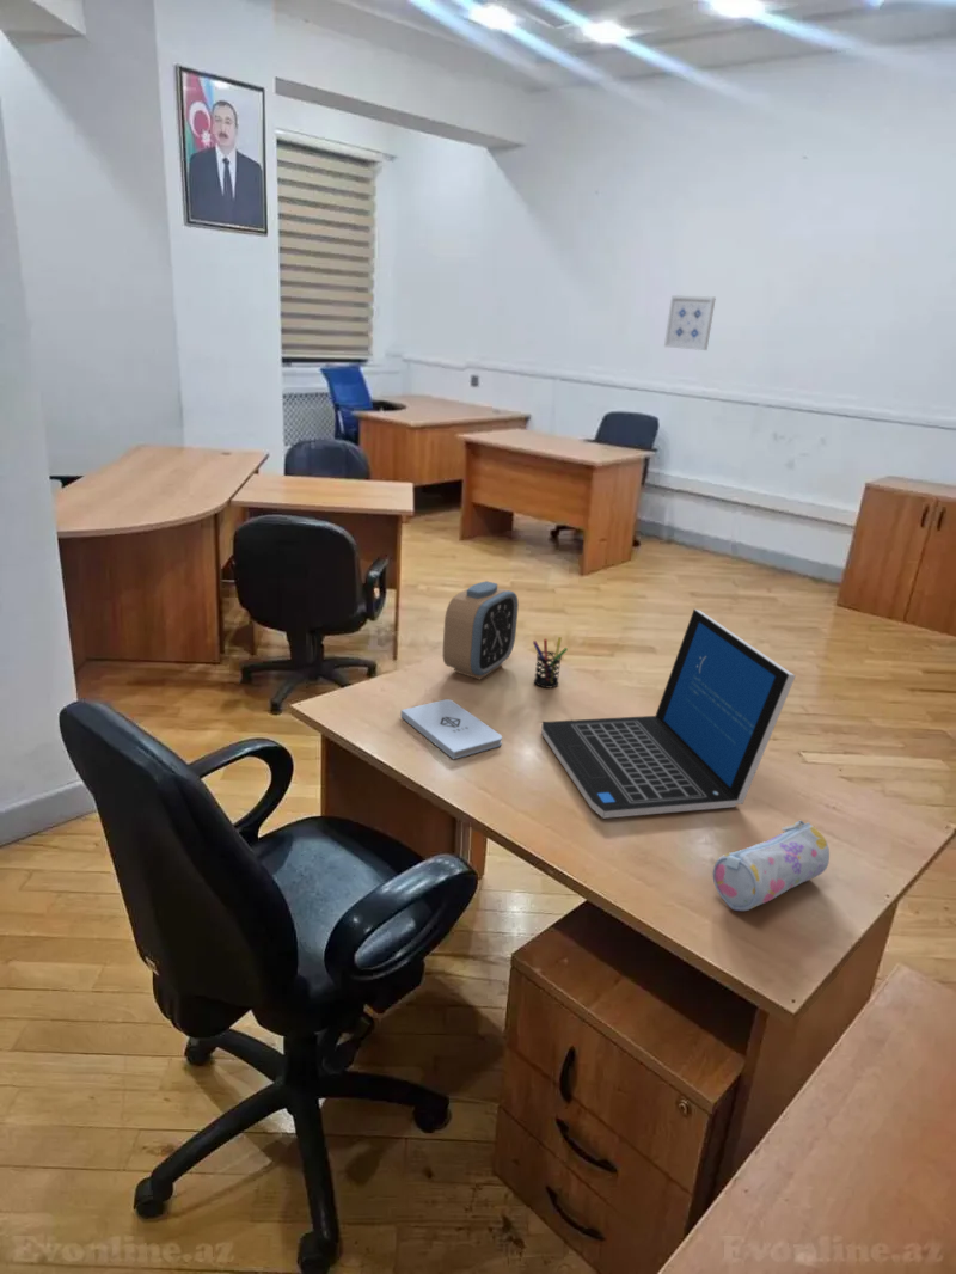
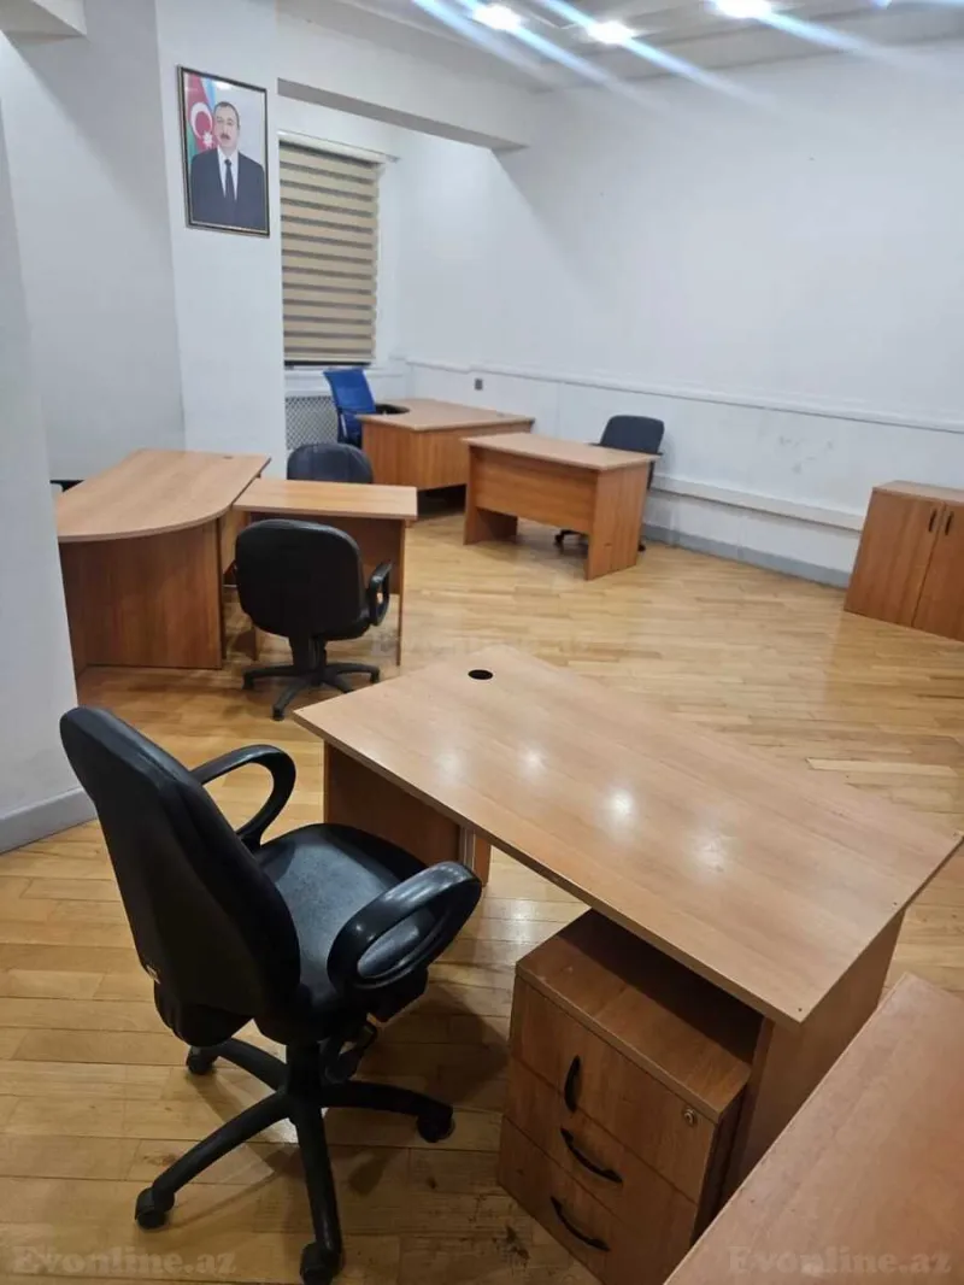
- wall art (688, 323)
- pen holder (550, 660)
- laptop (658, 705)
- alarm clock (482, 627)
- notepad (451, 727)
- pencil case (772, 864)
